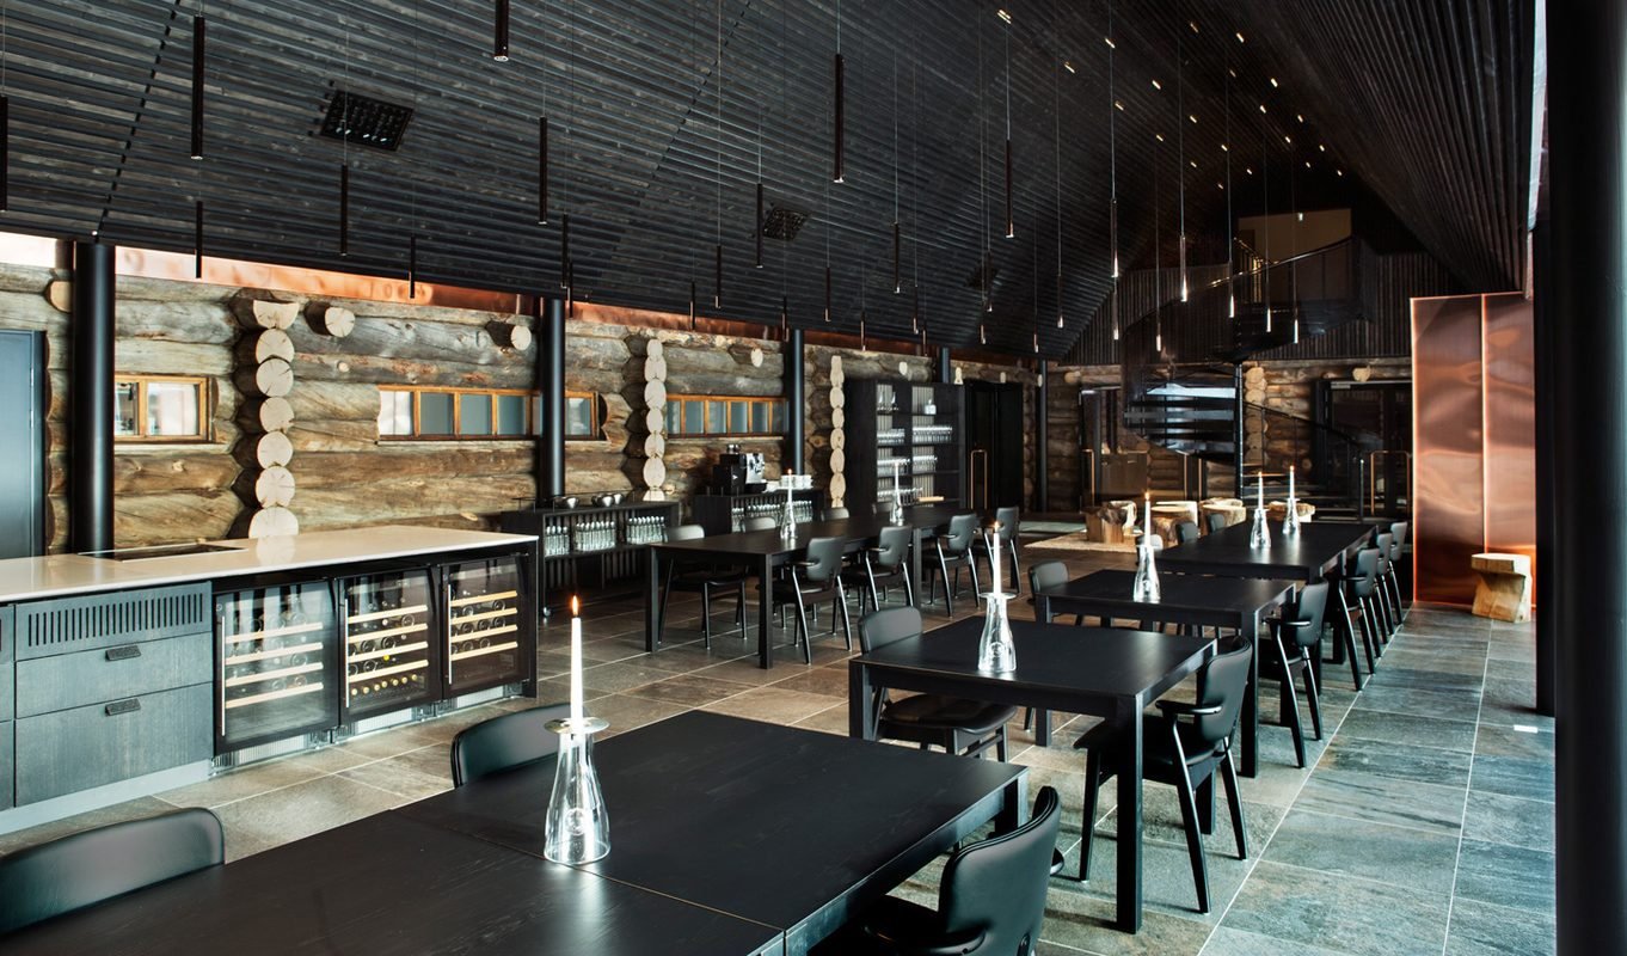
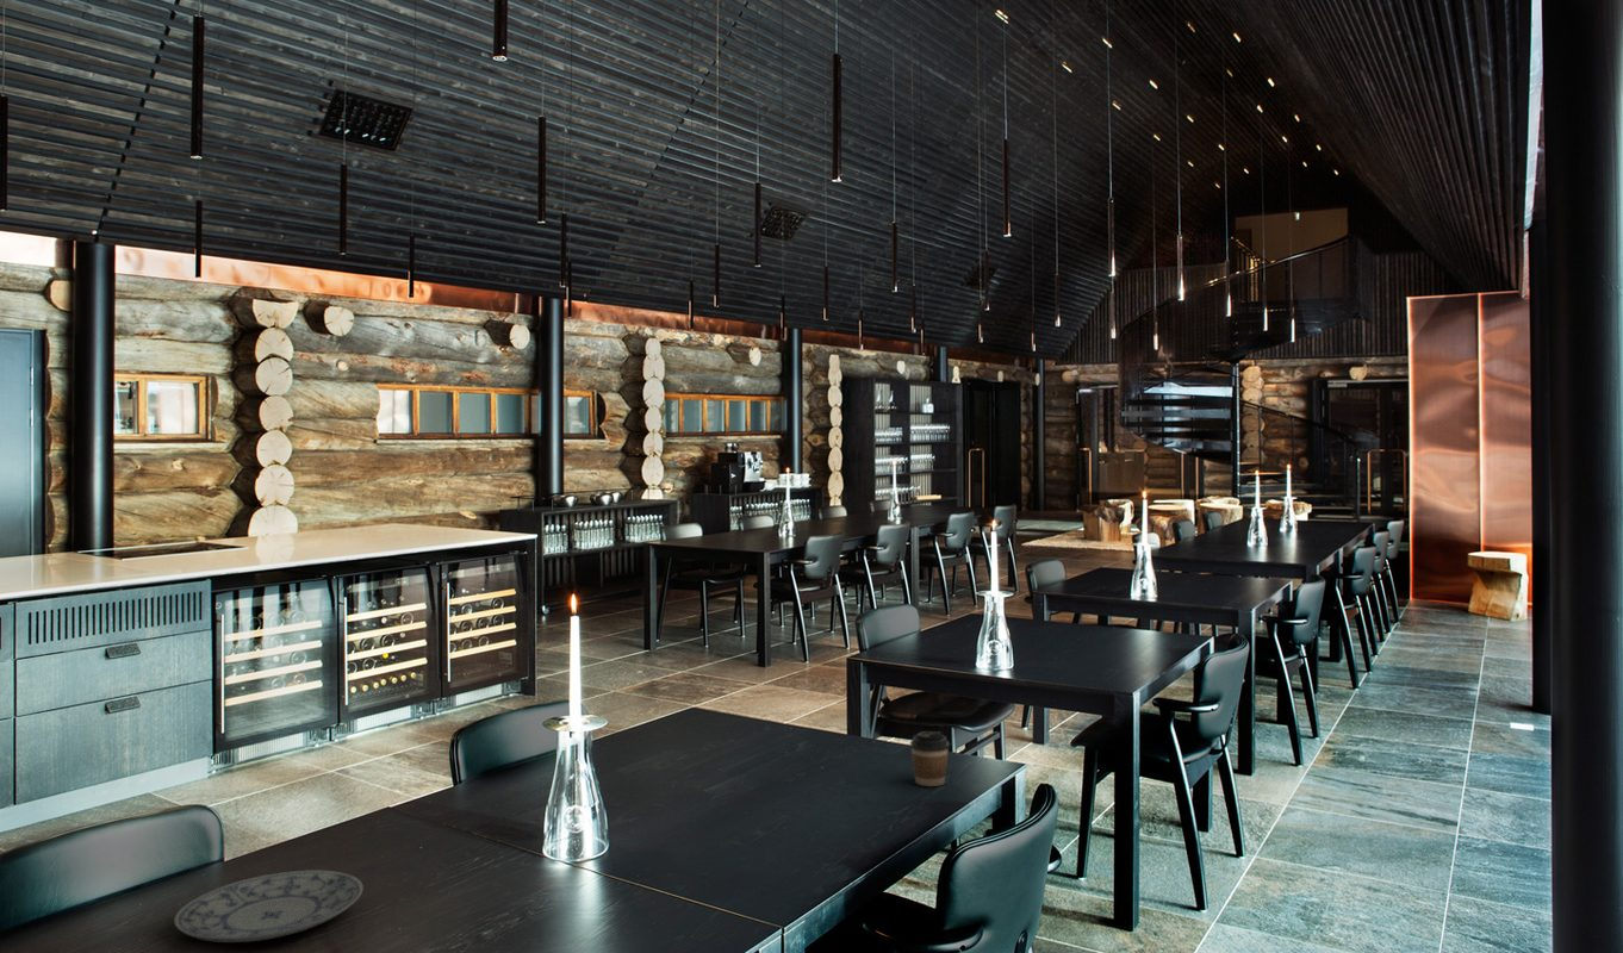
+ plate (272, 910)
+ coffee cup (929, 756)
